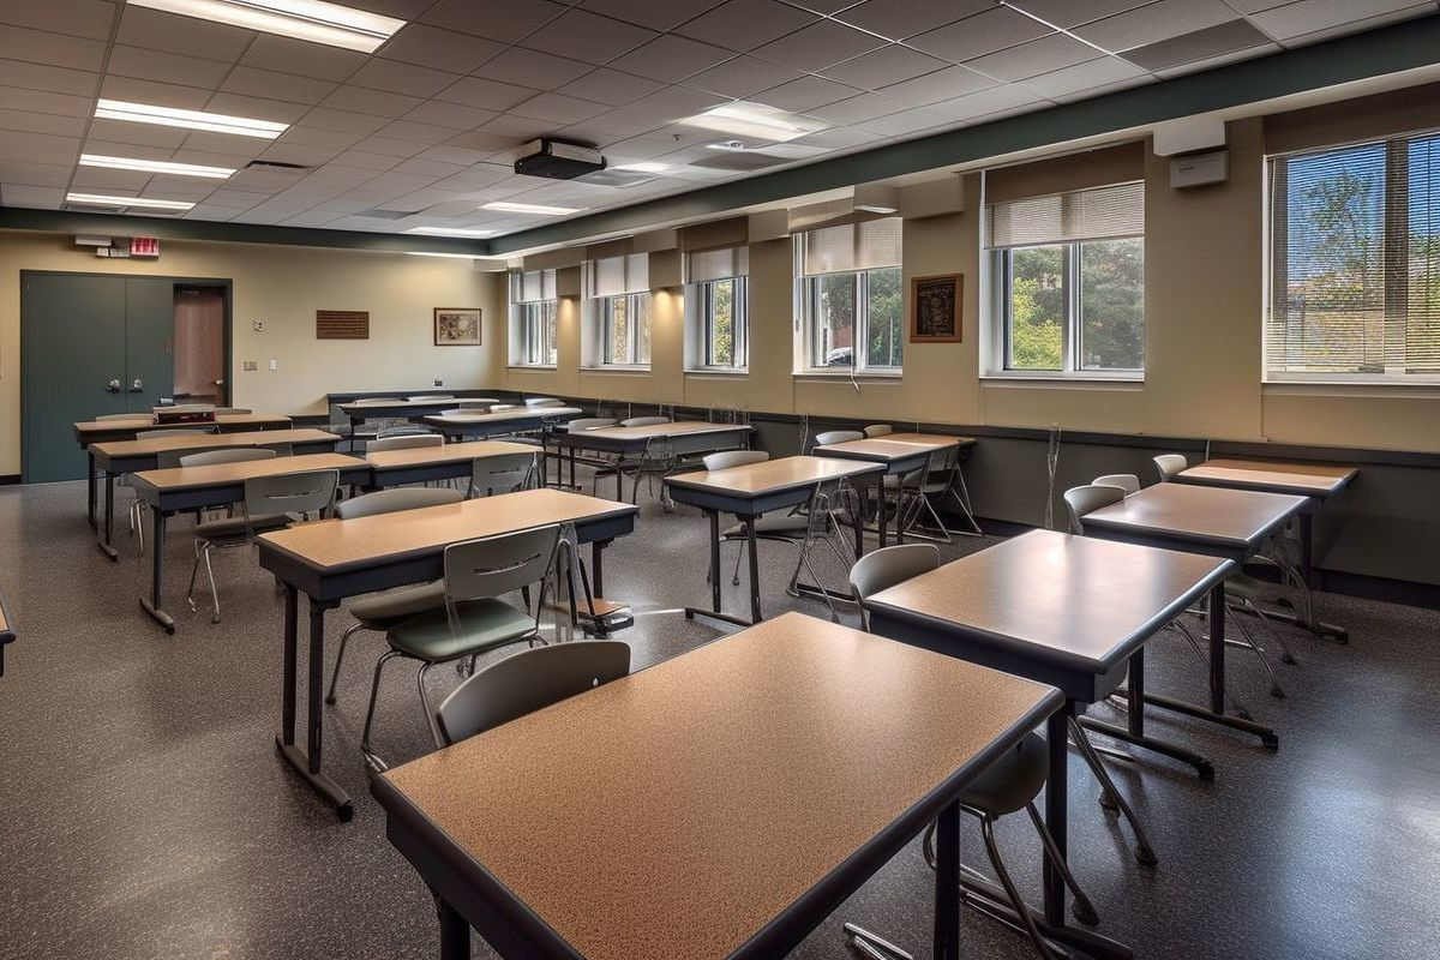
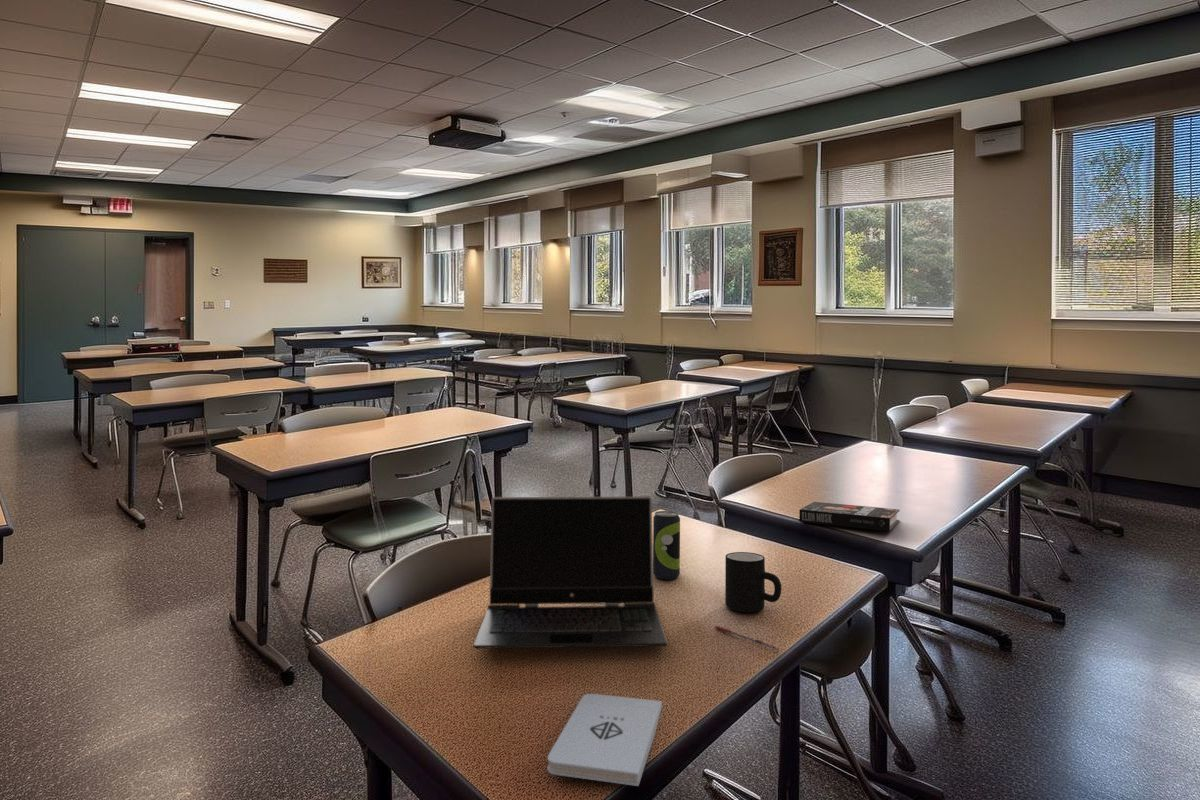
+ notepad (608, 734)
+ book (849, 515)
+ mug (753, 583)
+ laptop computer (571, 567)
+ pen (746, 637)
+ beverage can (666, 544)
